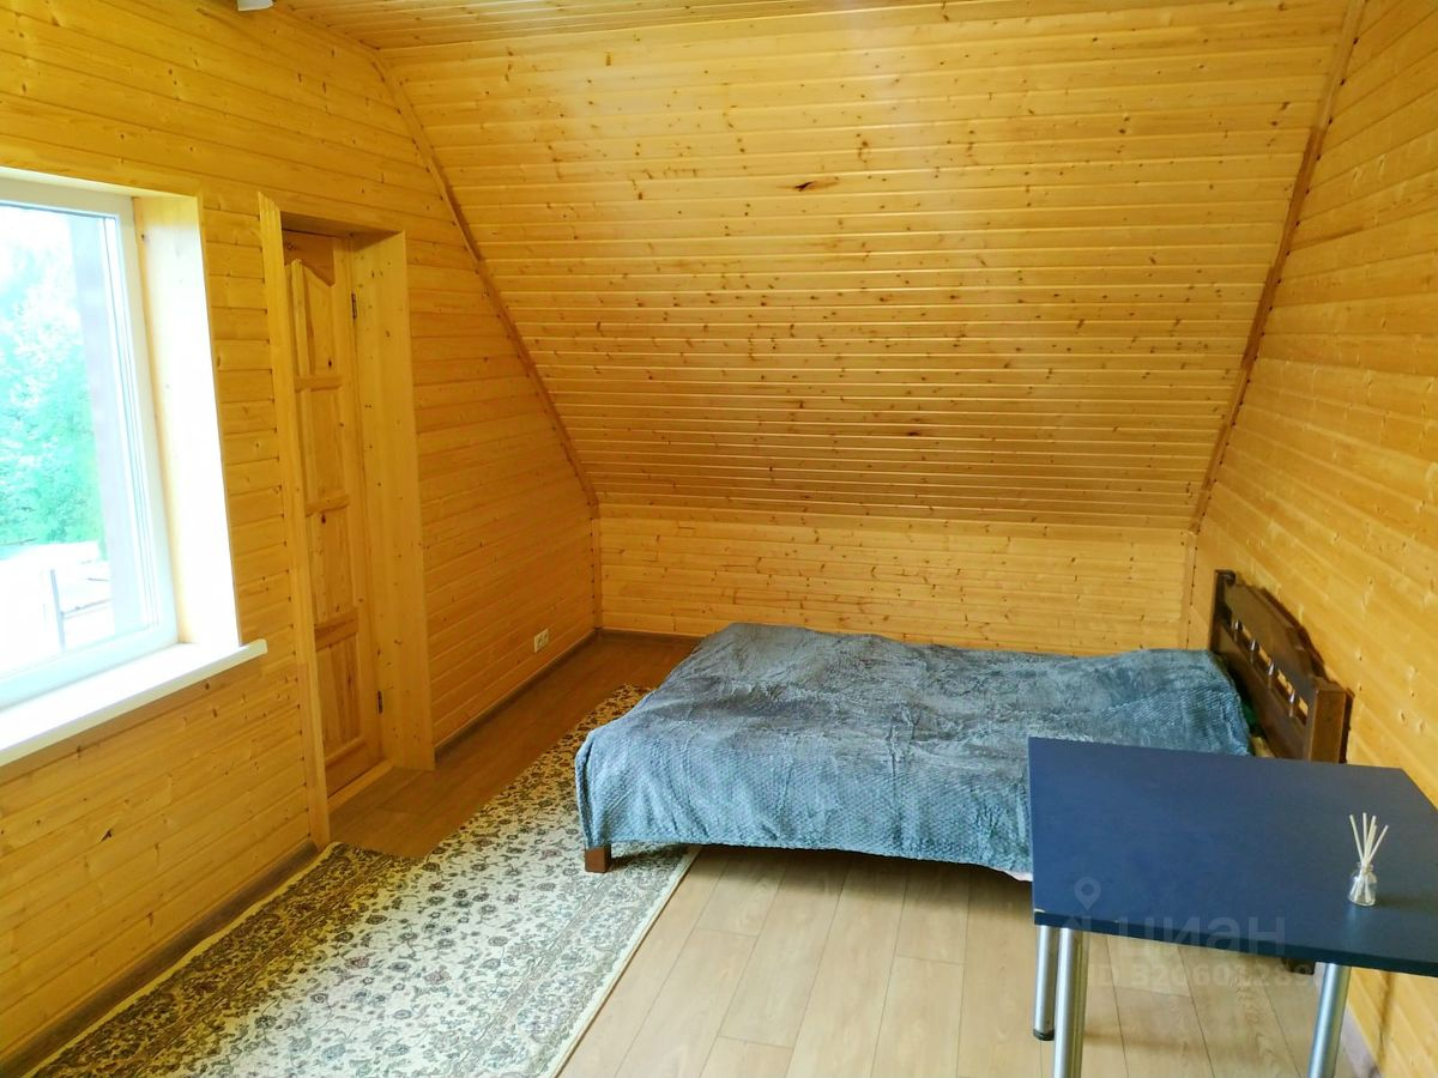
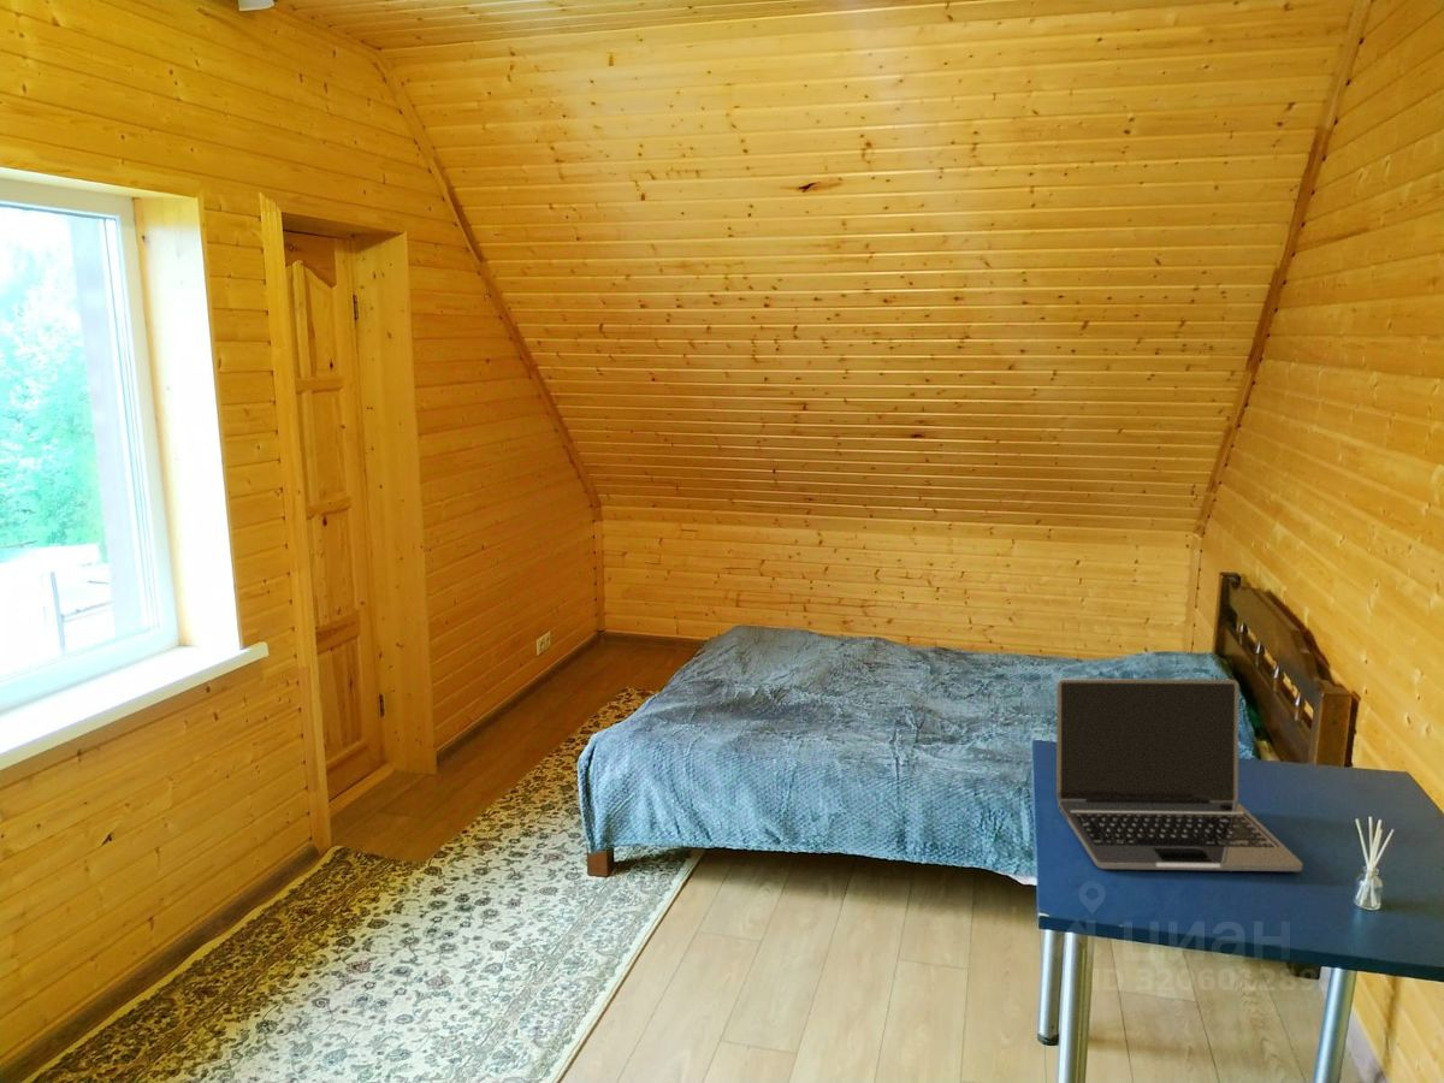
+ laptop (1172, 769)
